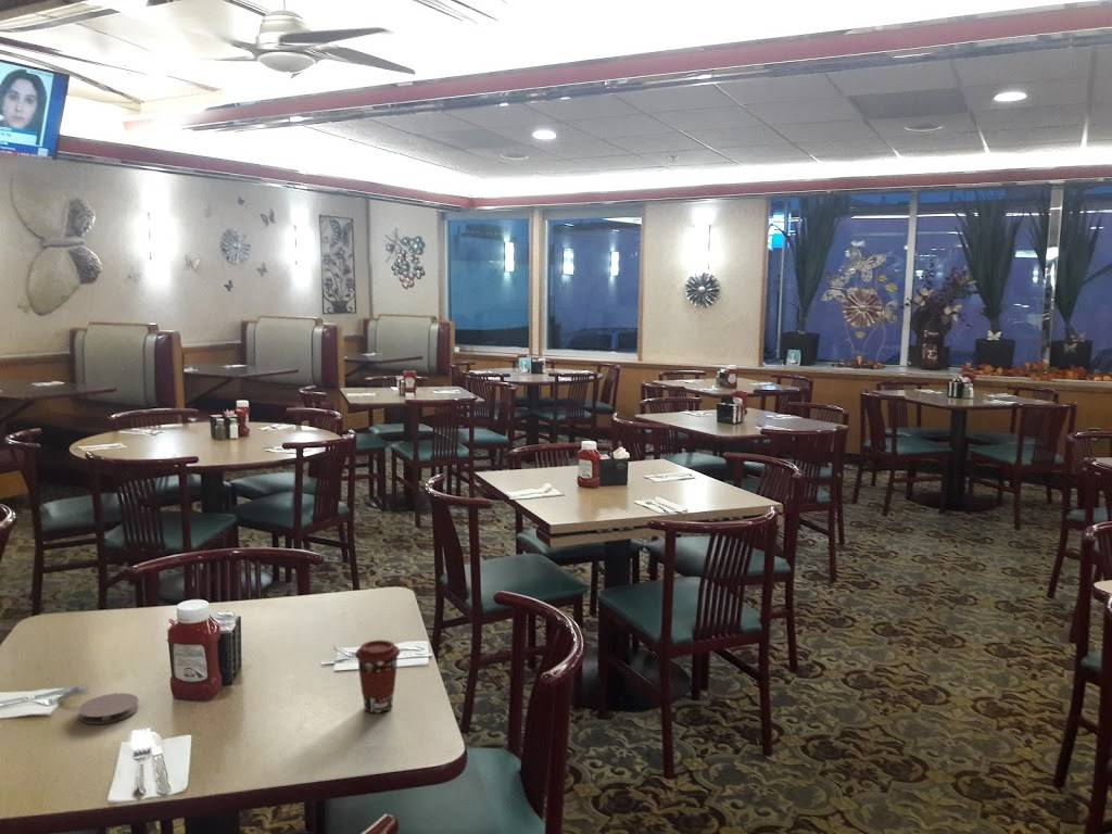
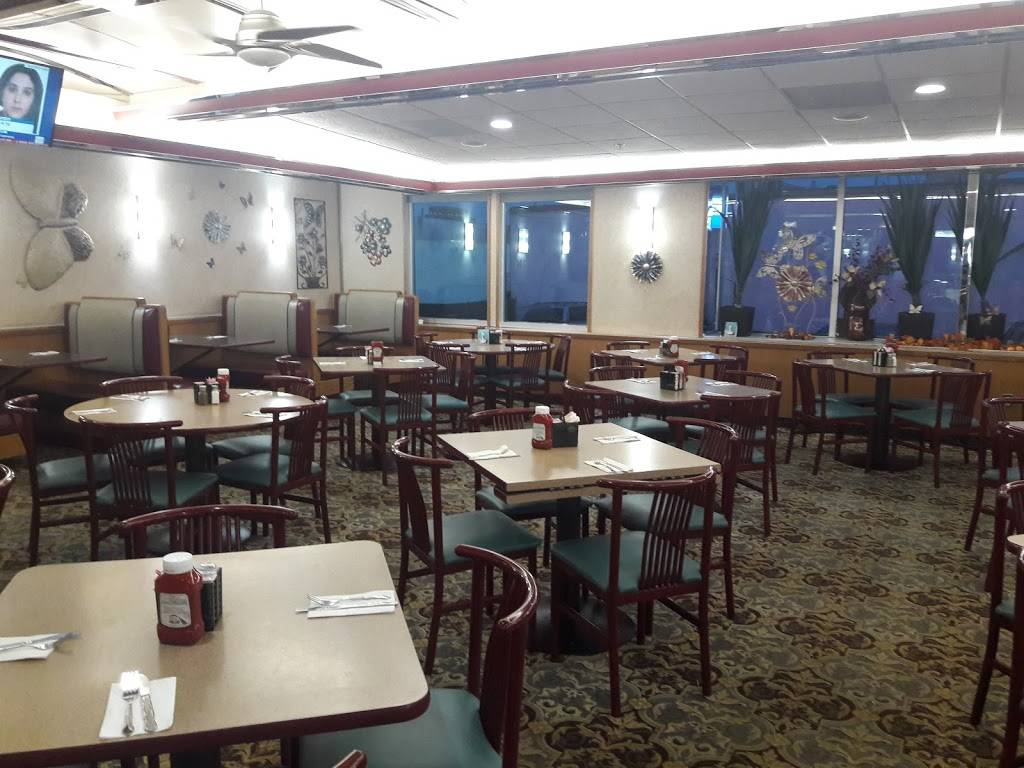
- coffee cup (378, 675)
- coaster (109, 708)
